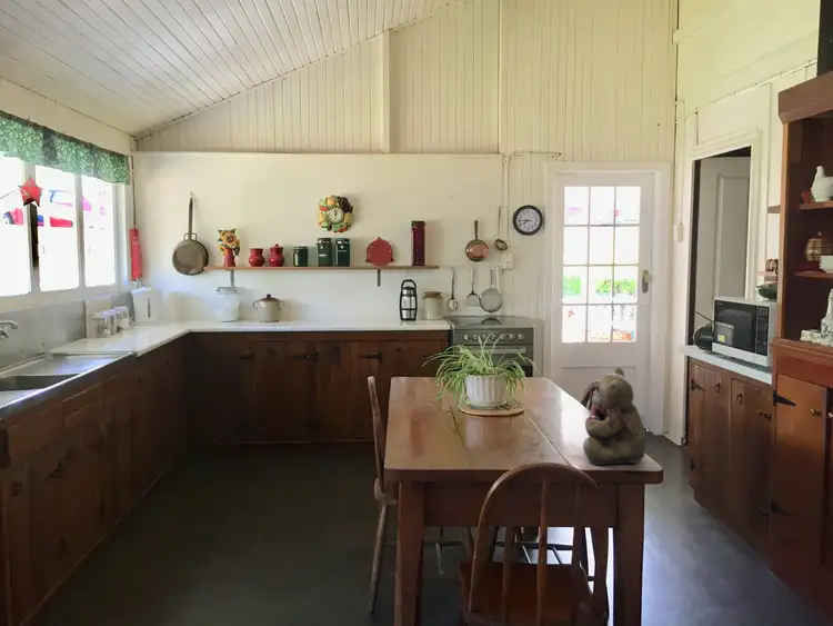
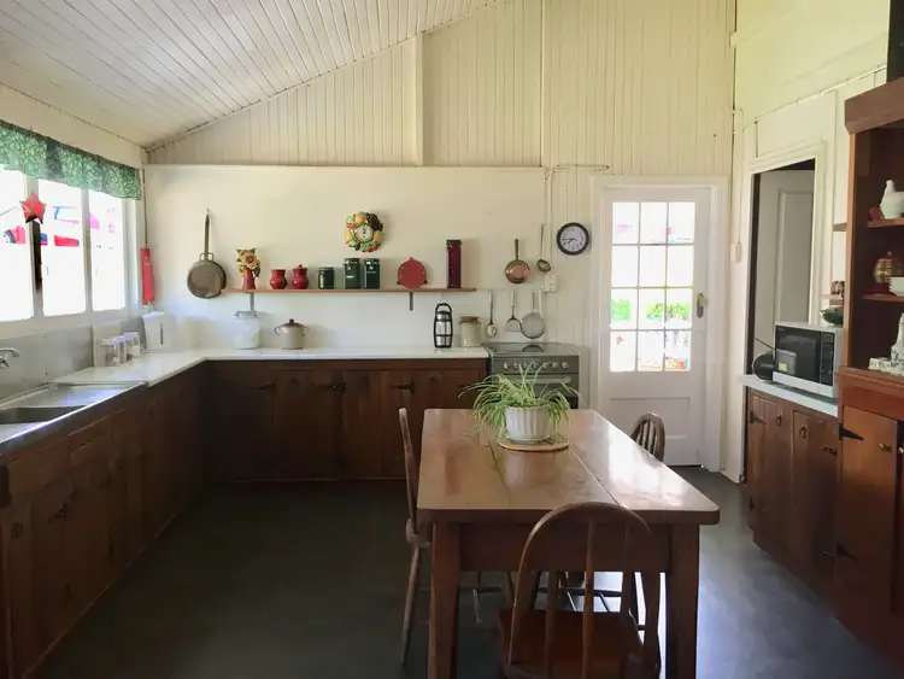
- teddy bear (614, 413)
